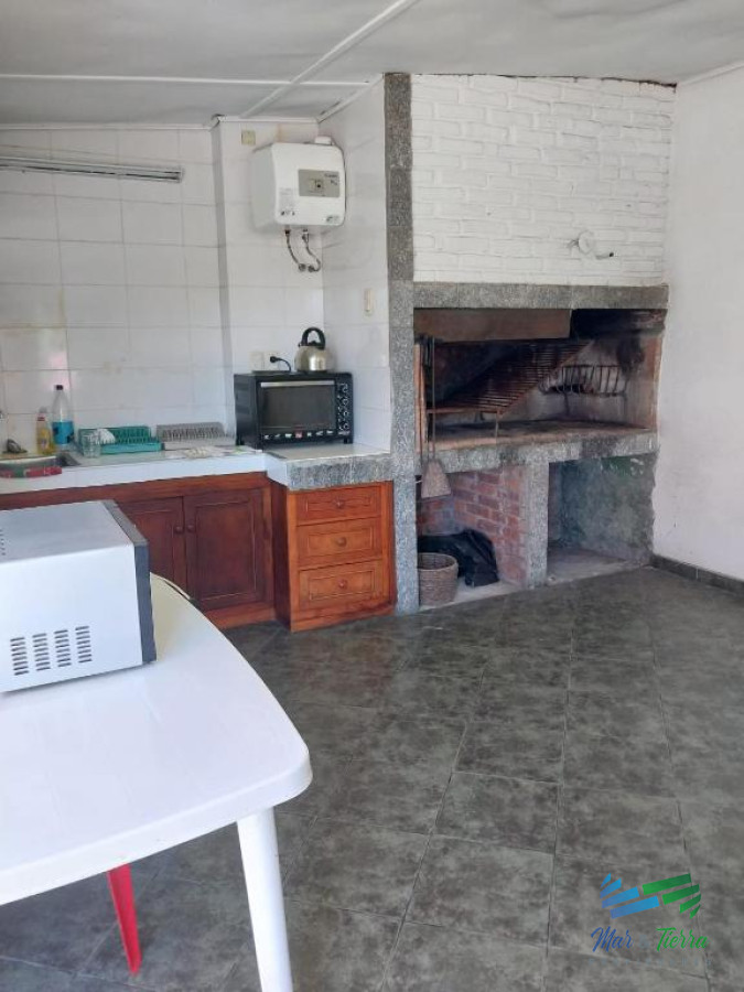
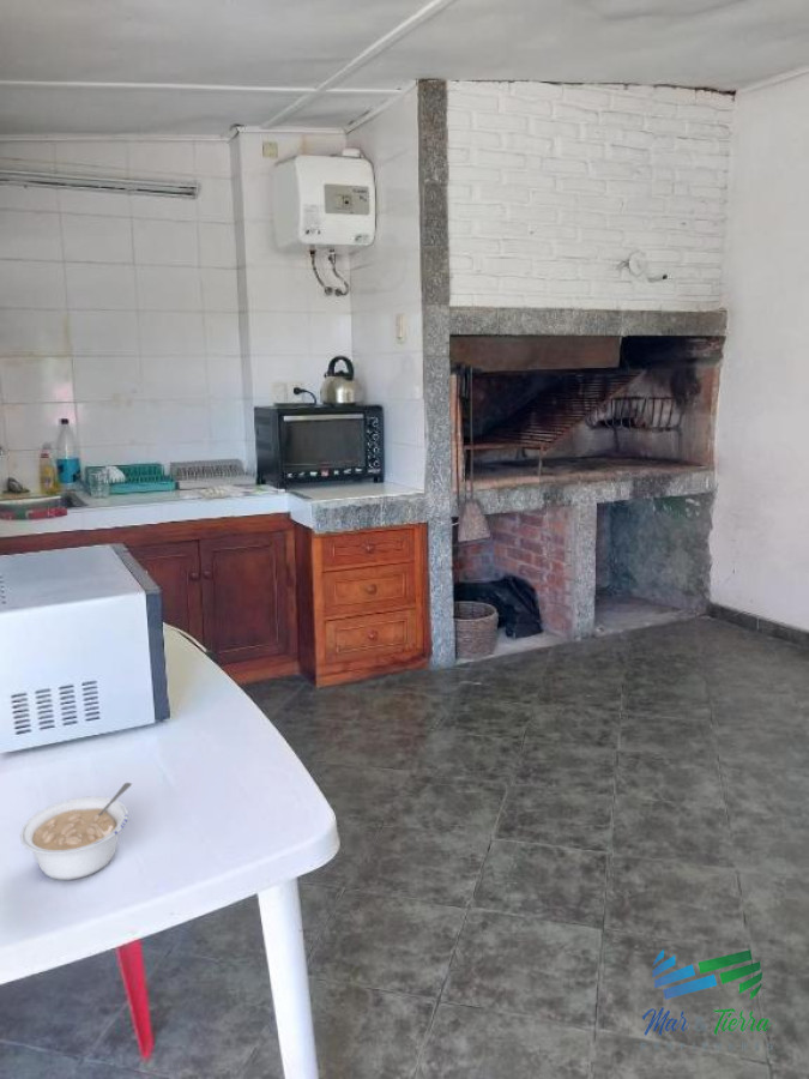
+ legume (77, 834)
